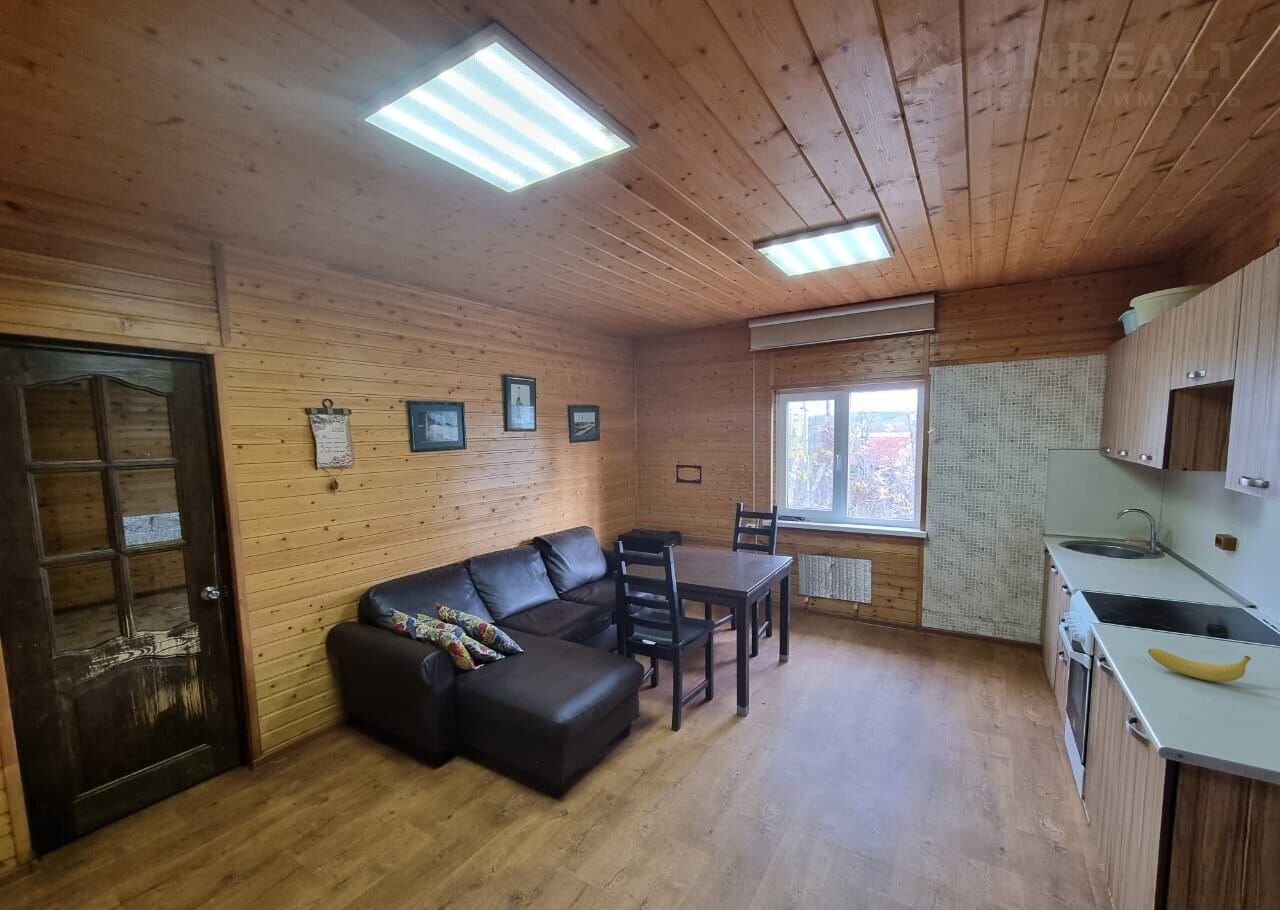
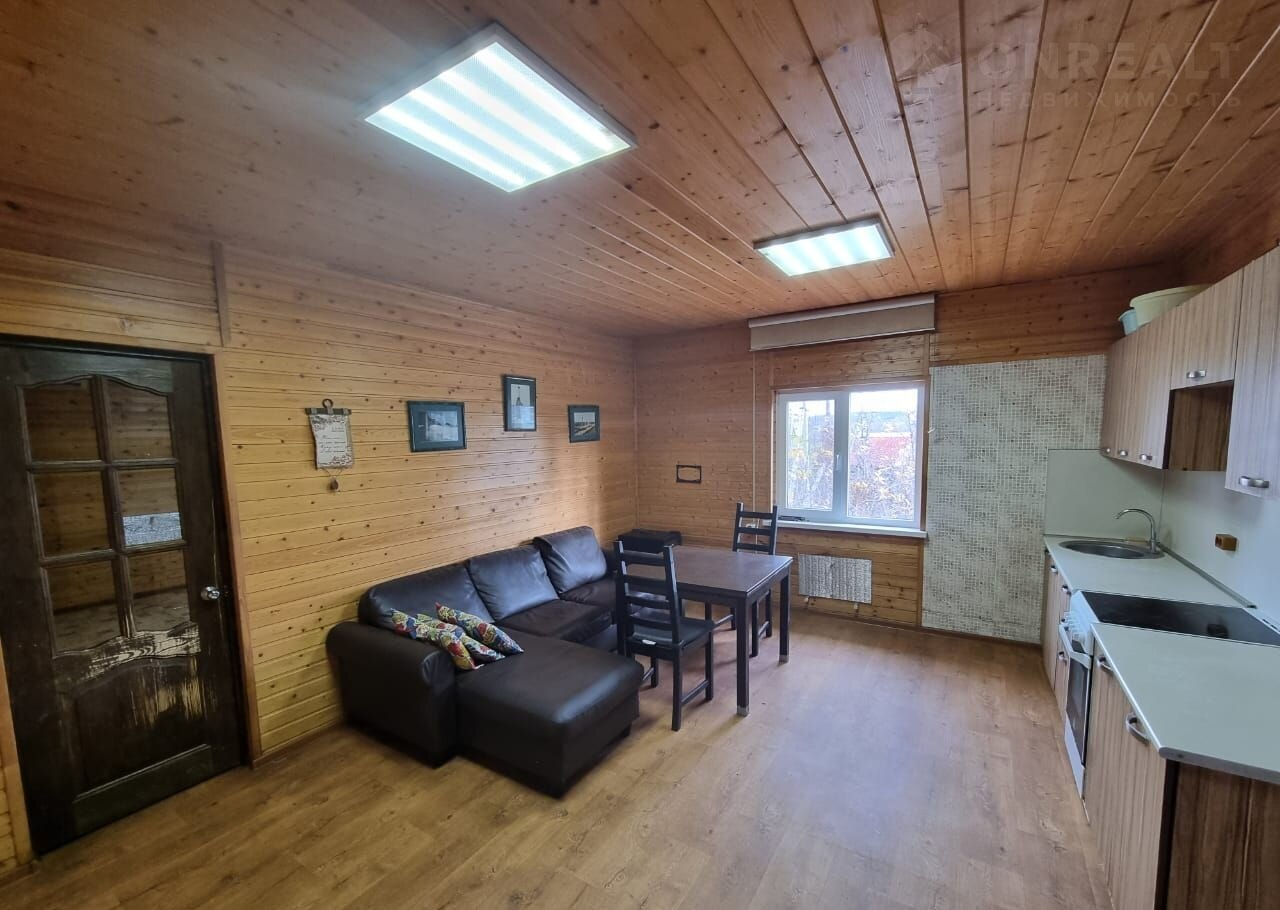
- fruit (1196, 662)
